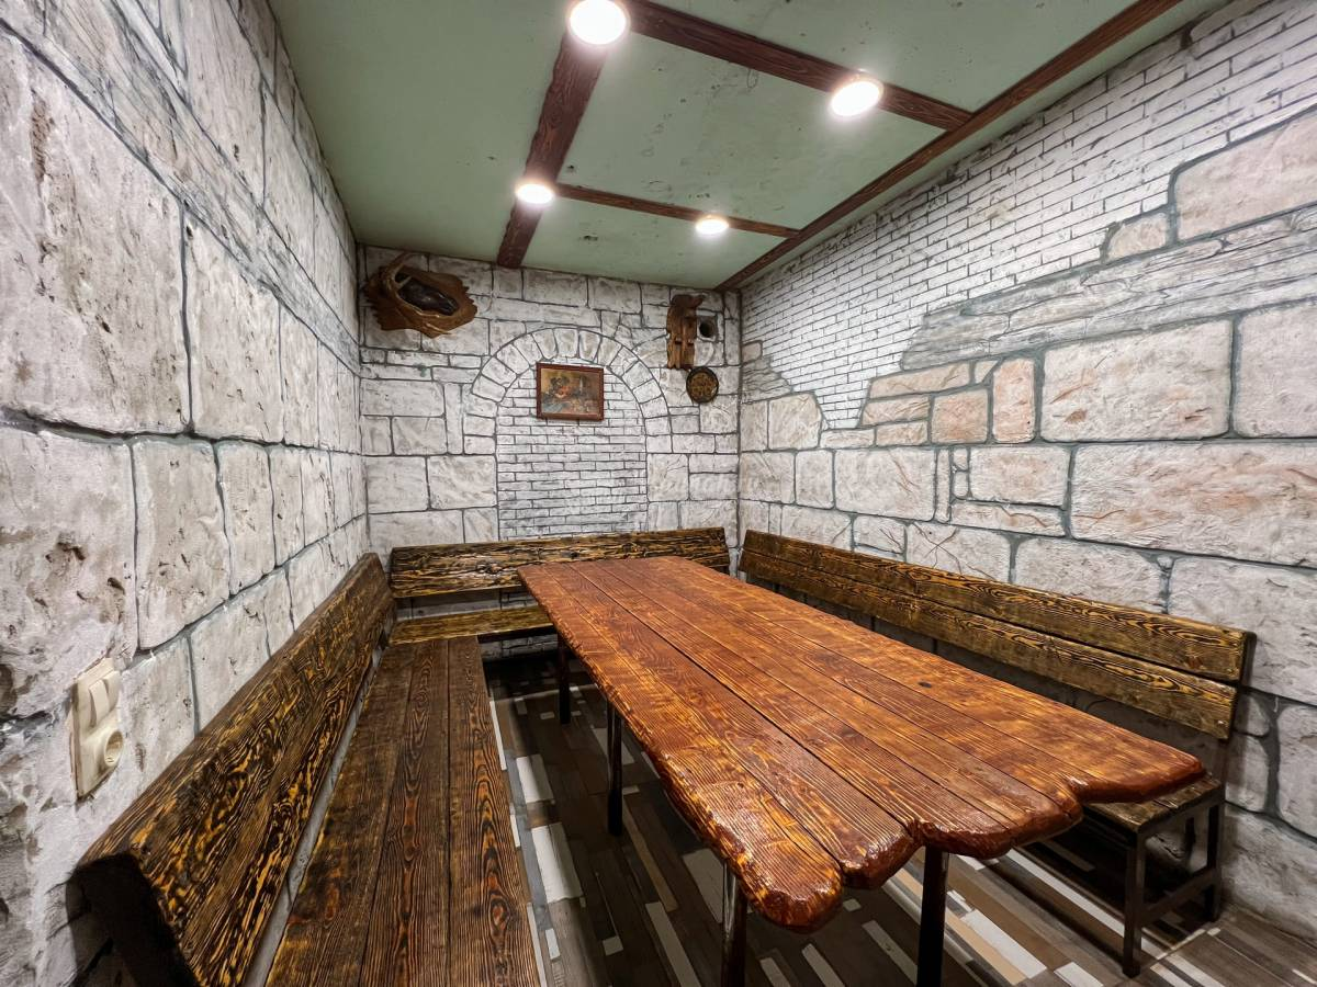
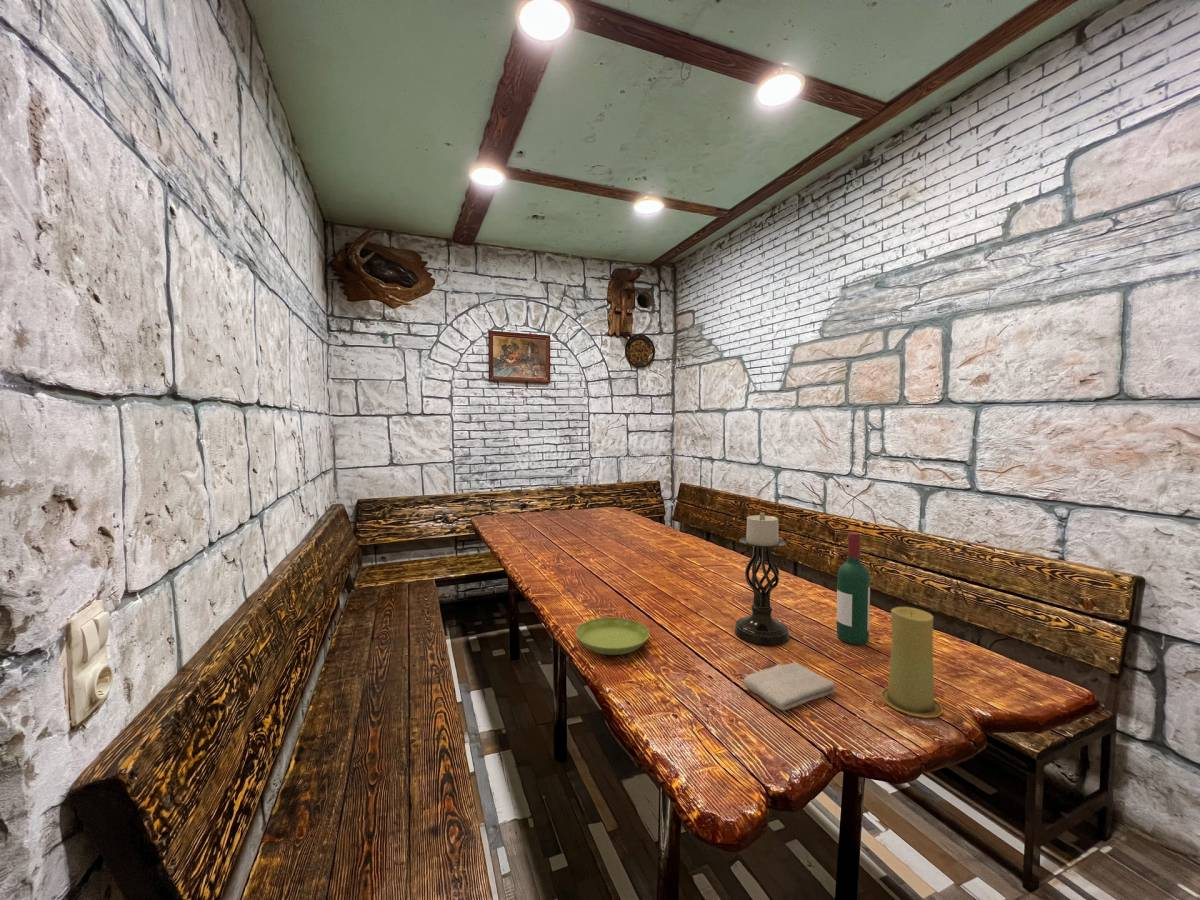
+ saucer (612, 636)
+ washcloth (789, 684)
+ candle (911, 657)
+ candle holder (763, 572)
+ wine bottle (853, 586)
